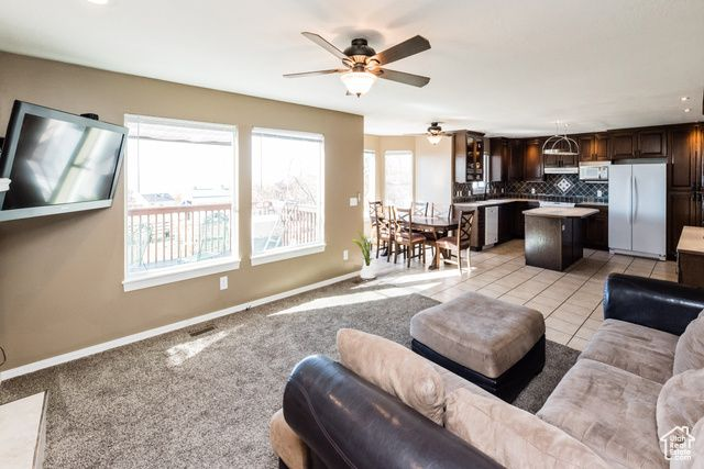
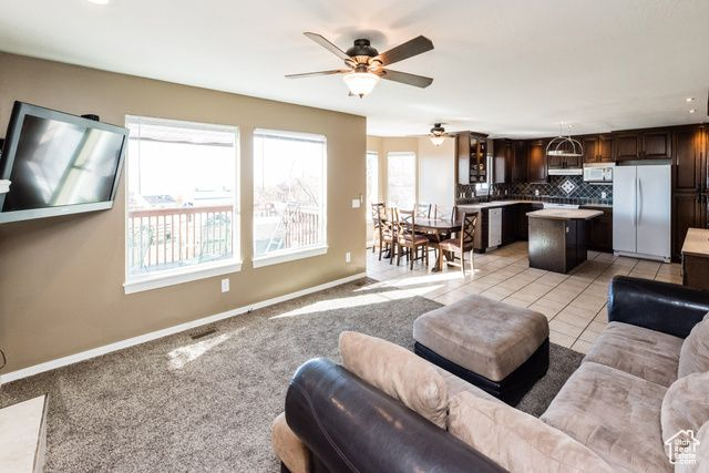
- house plant (365, 254)
